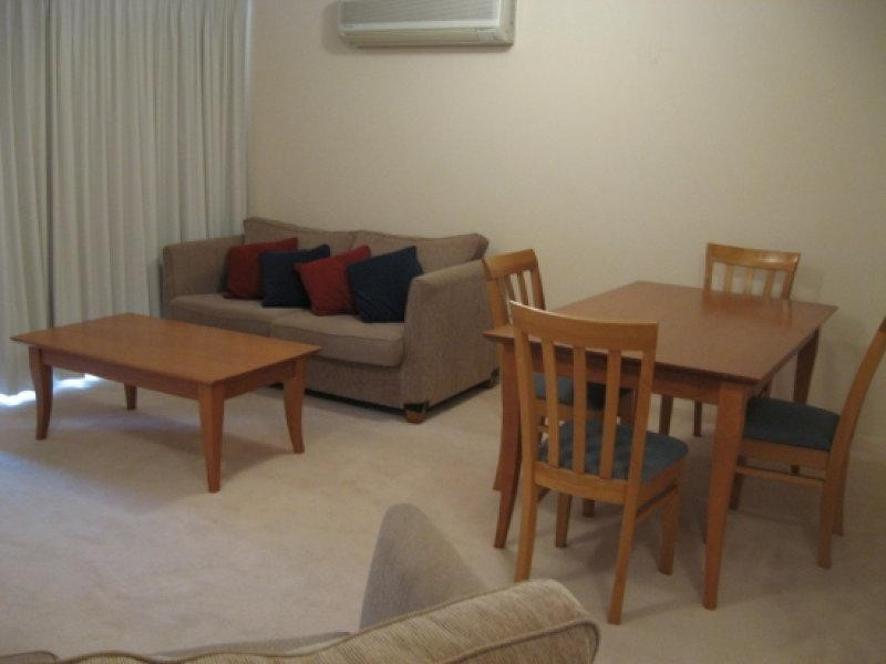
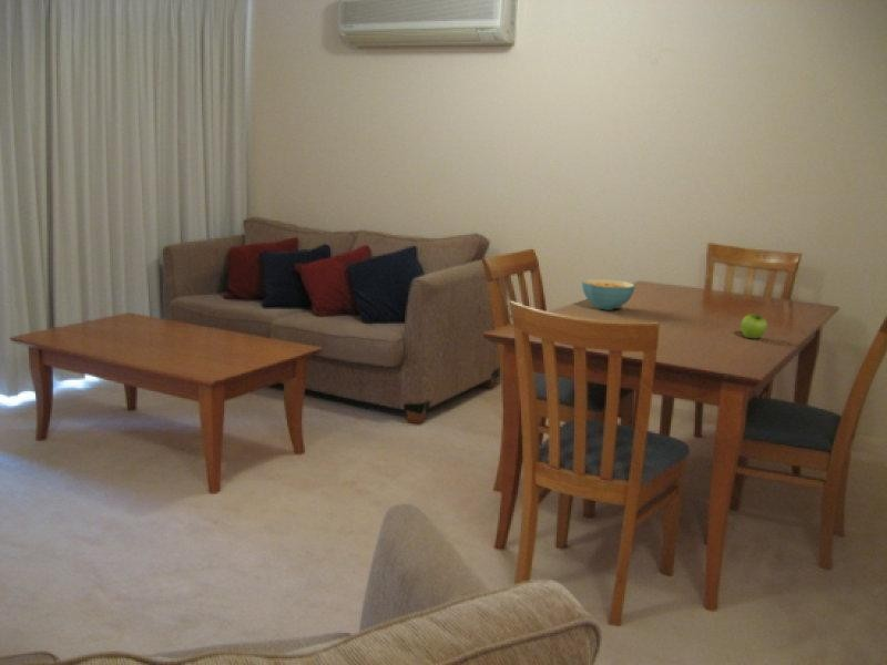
+ fruit (753, 326)
+ cereal bowl (606, 295)
